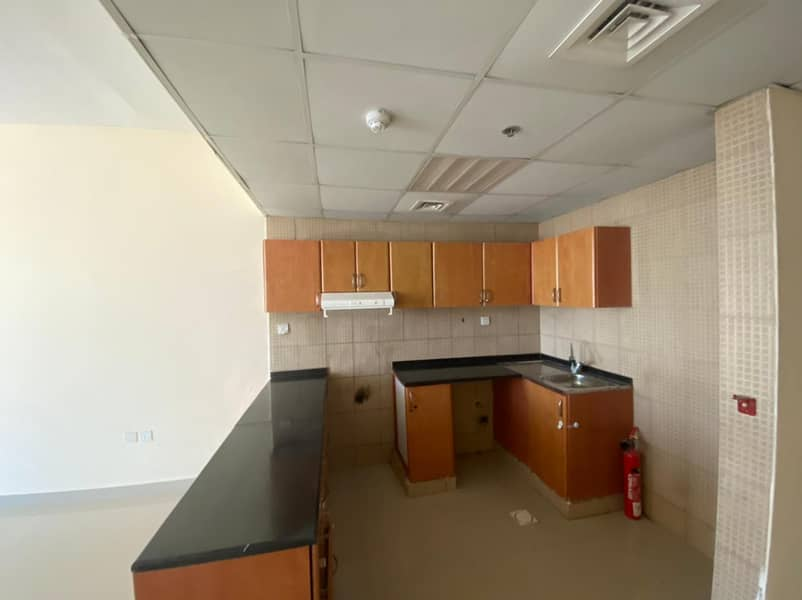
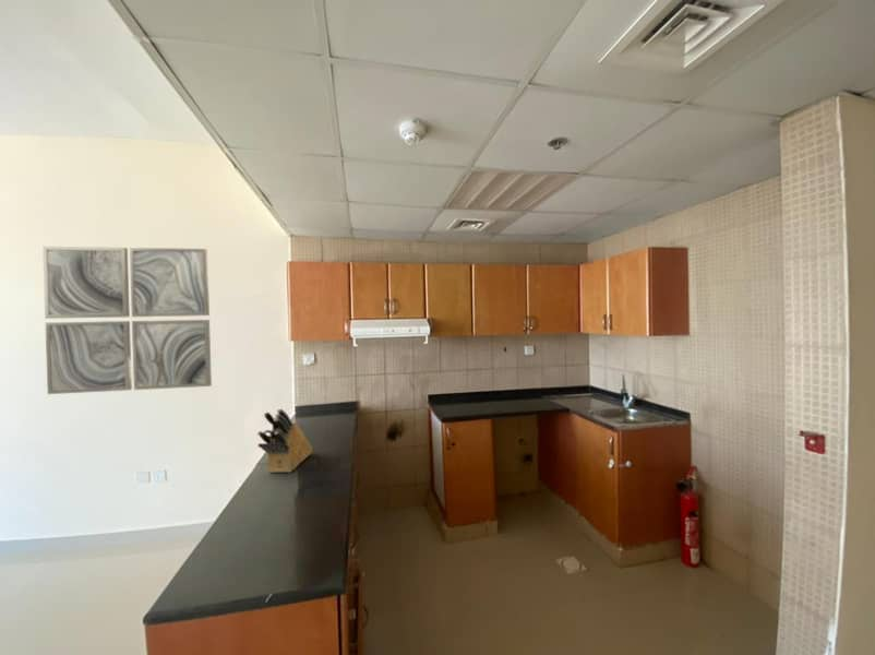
+ knife block (286, 434)
+ wall art (129, 321)
